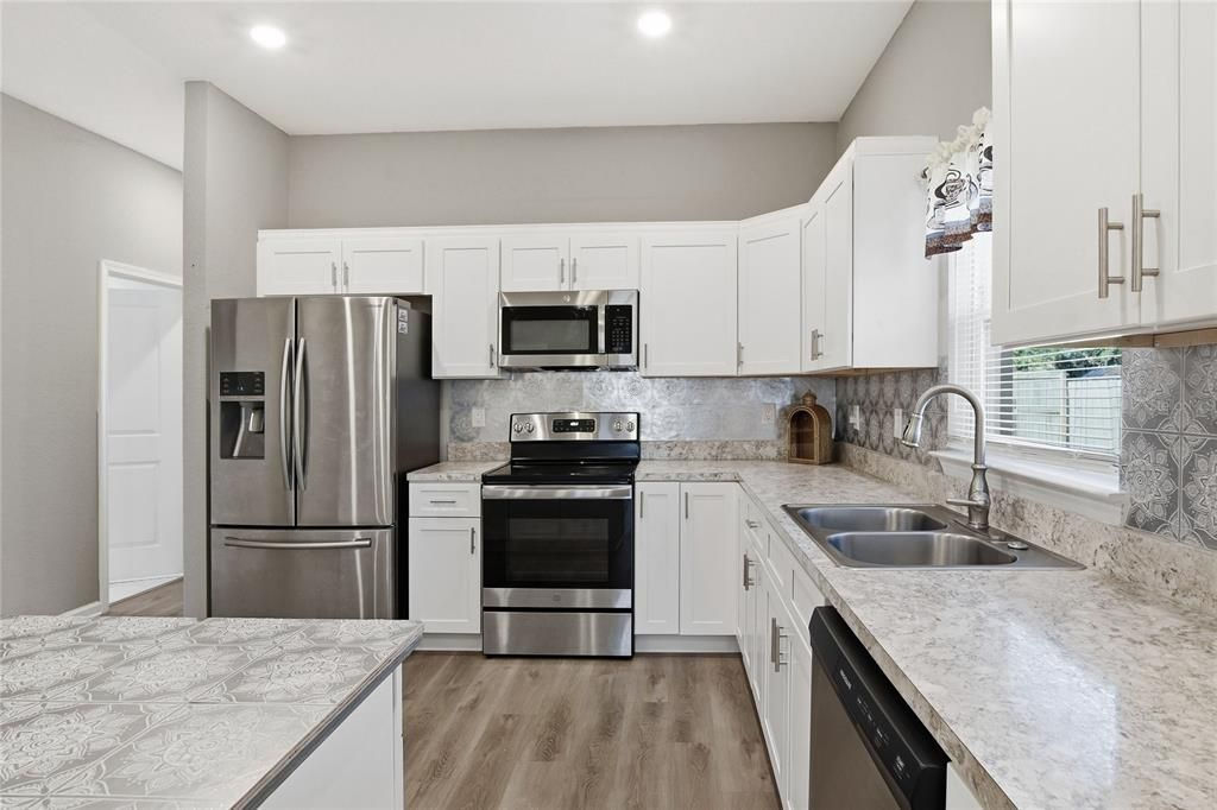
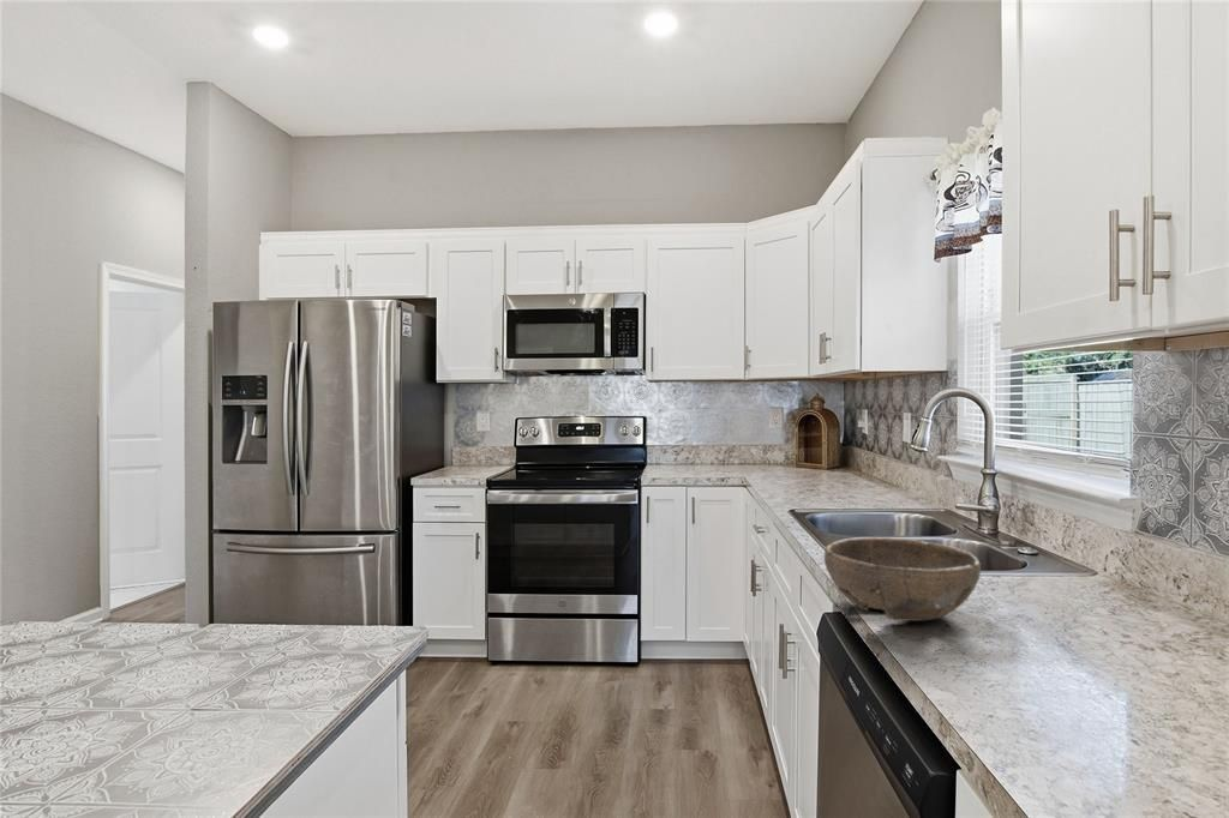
+ bowl (899, 582)
